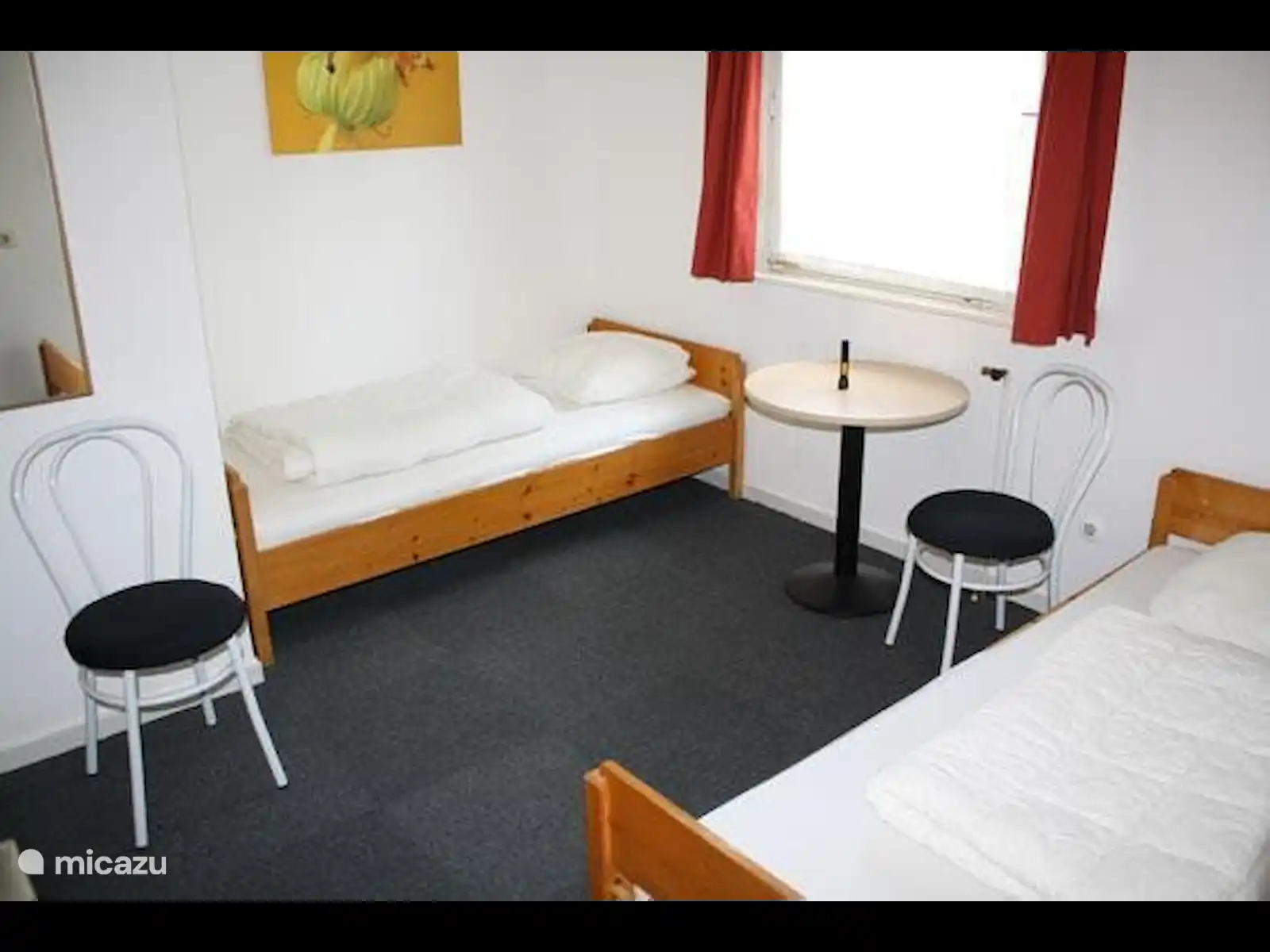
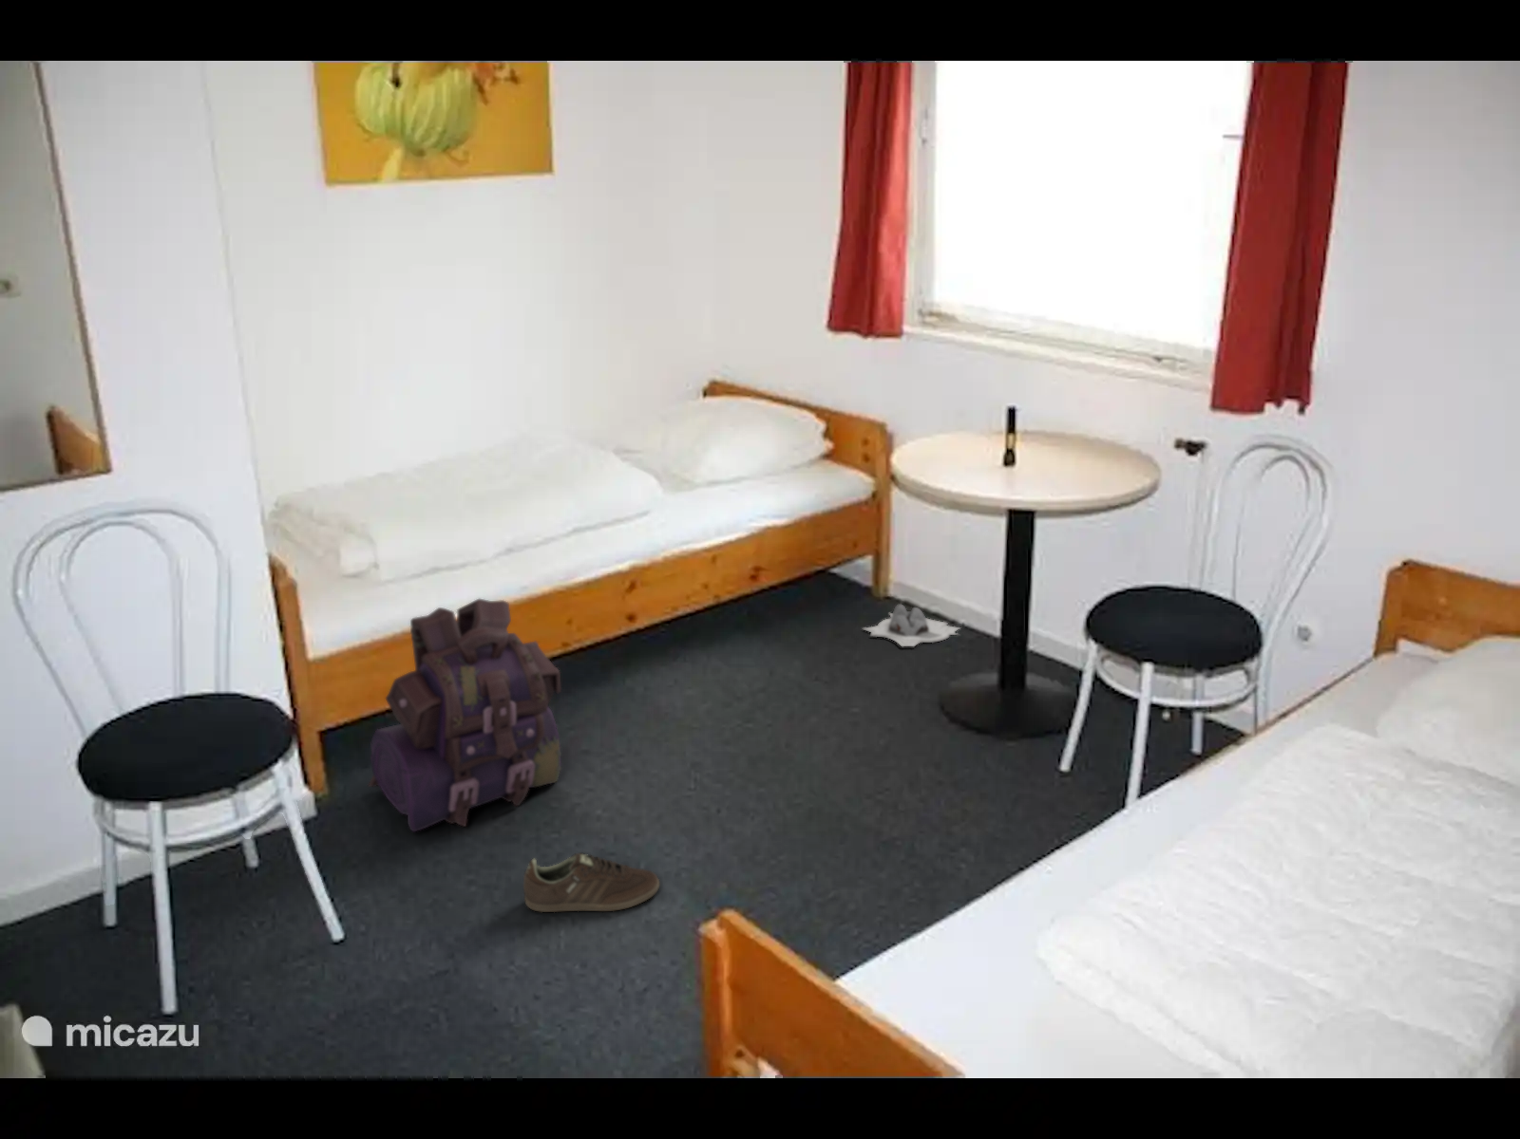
+ slippers (906, 616)
+ backpack (466, 706)
+ sneaker (592, 879)
